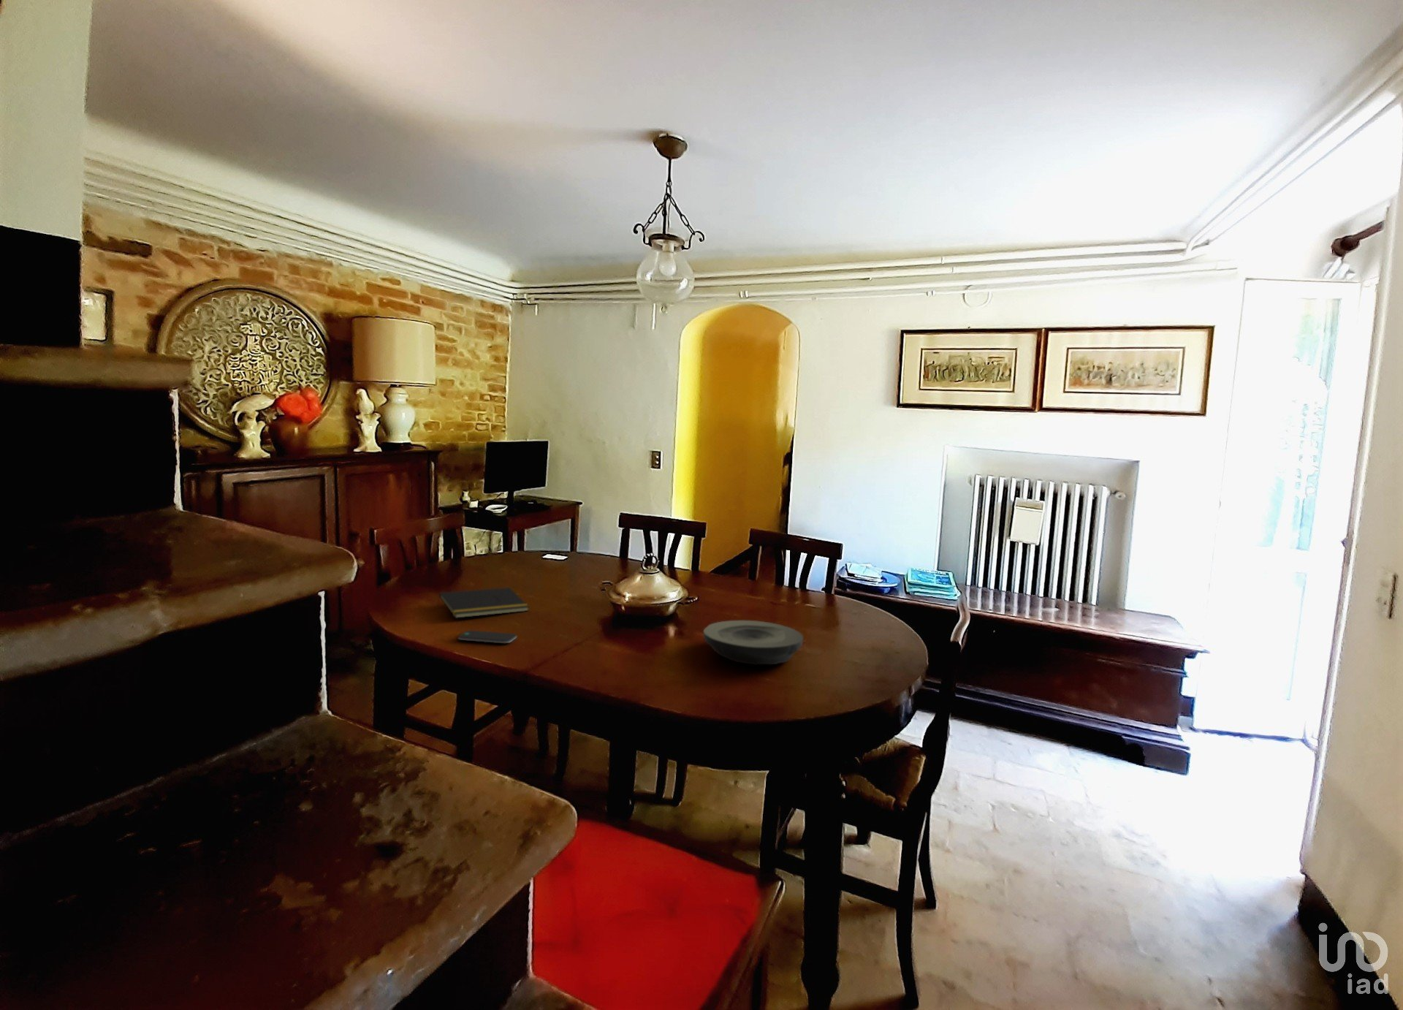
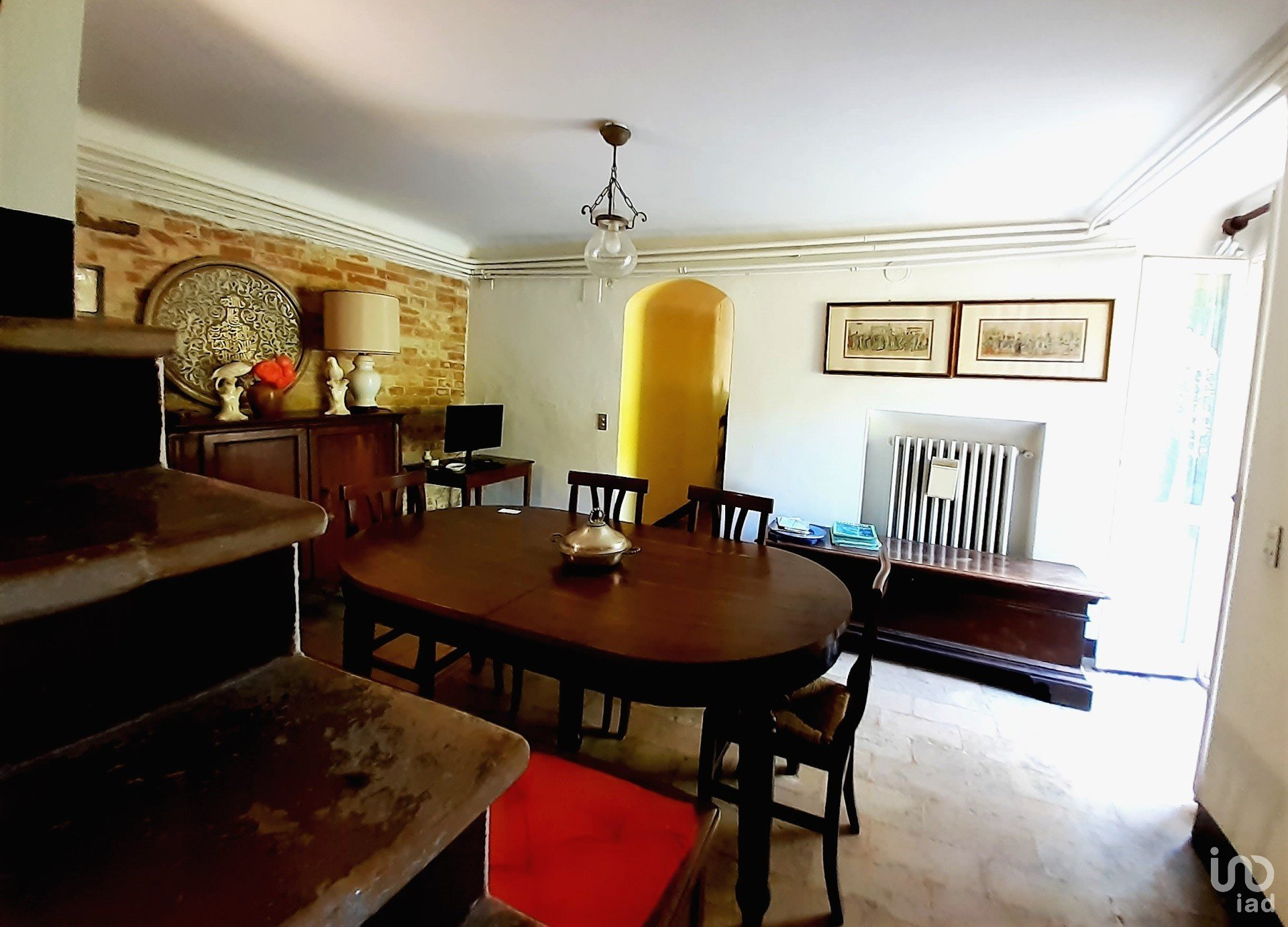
- plate (752, 644)
- smartphone (487, 636)
- notepad (484, 601)
